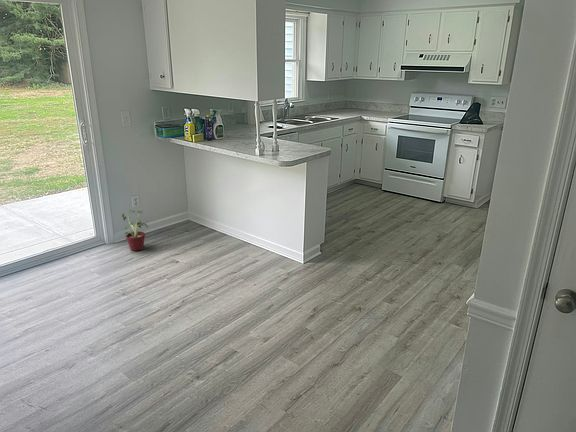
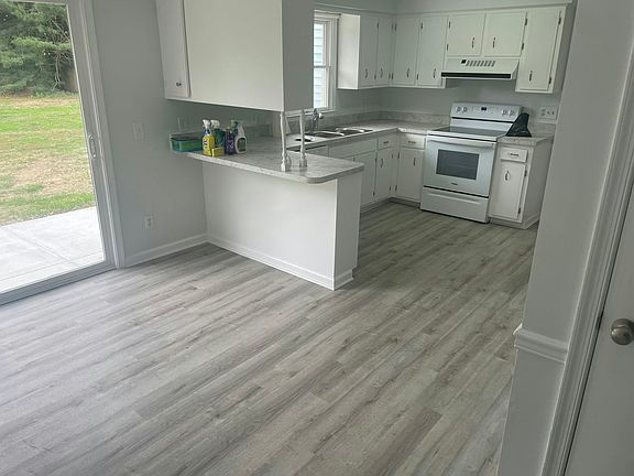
- potted plant (132, 227)
